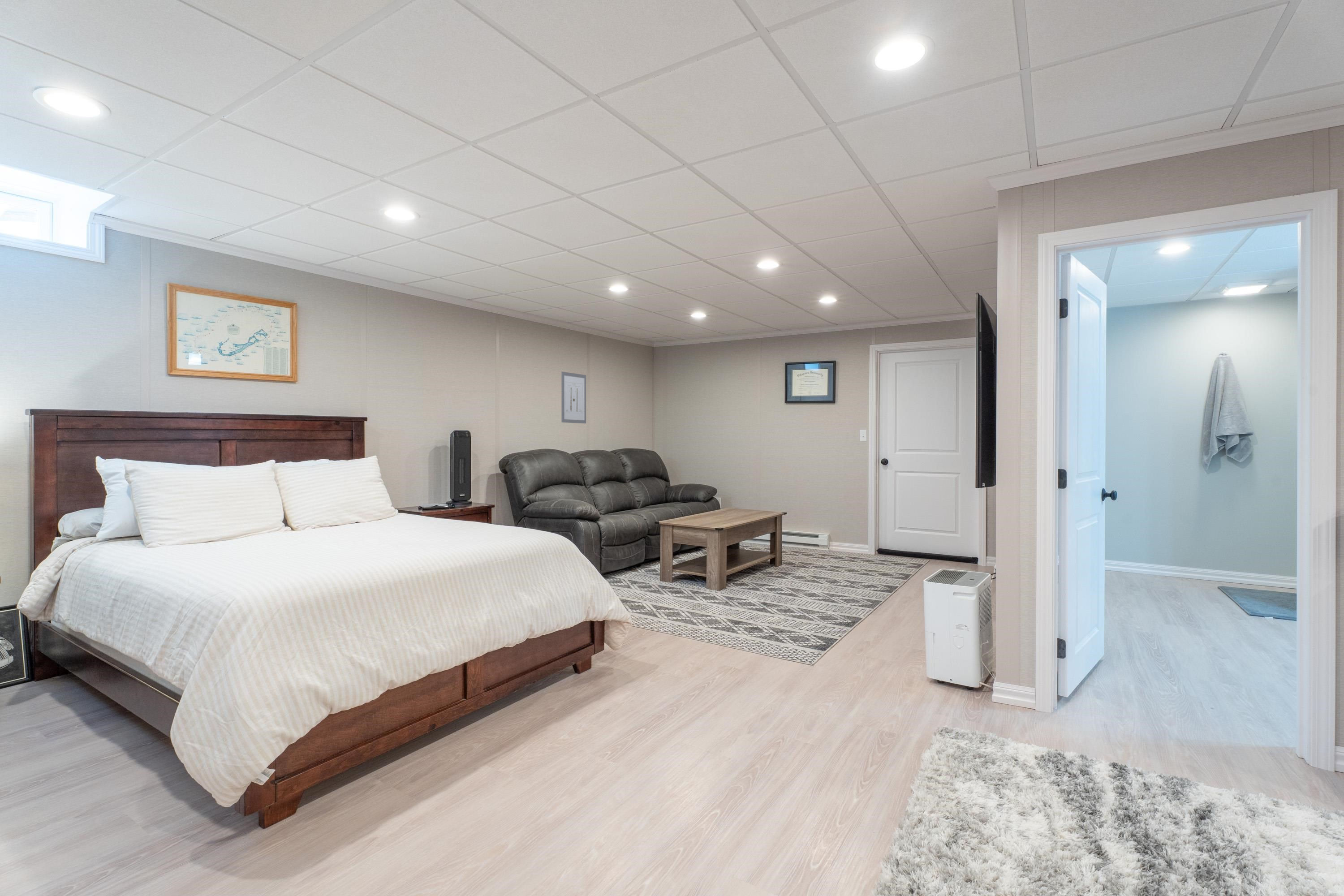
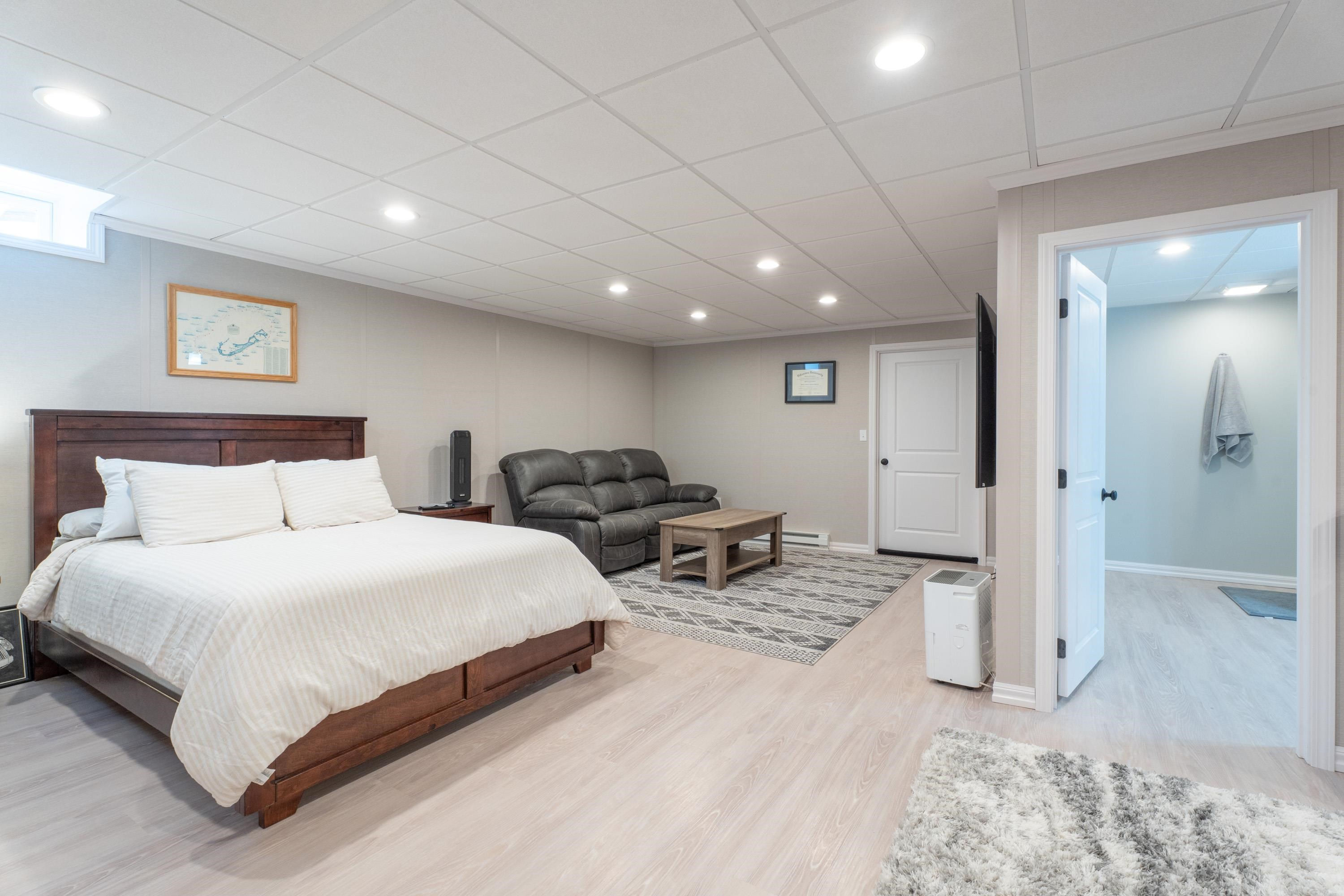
- wall art (574, 398)
